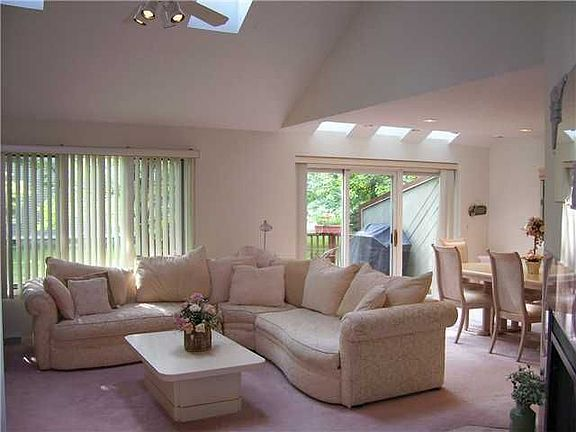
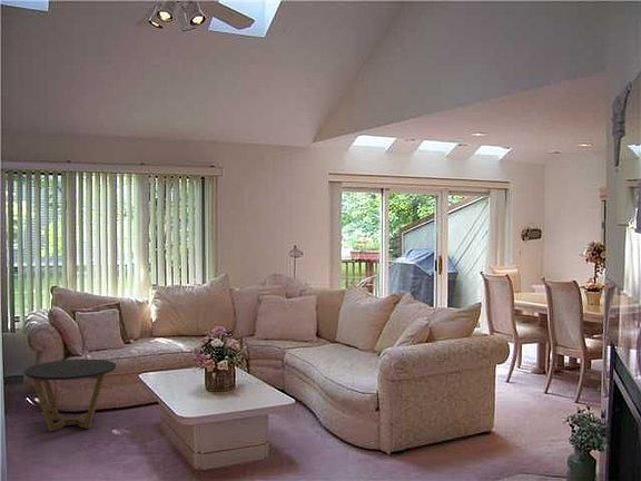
+ side table (70, 379)
